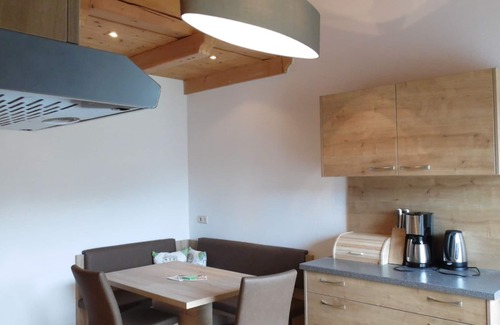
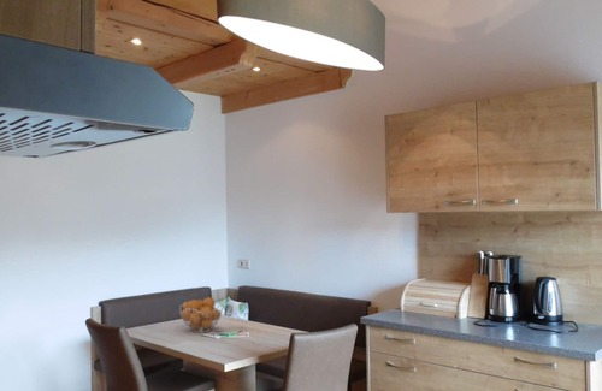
+ fruit basket (201, 314)
